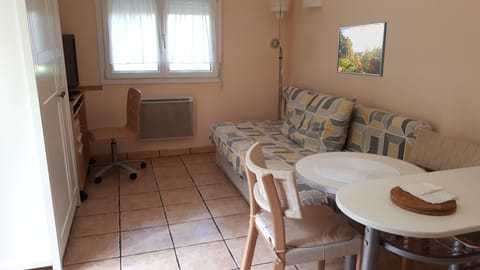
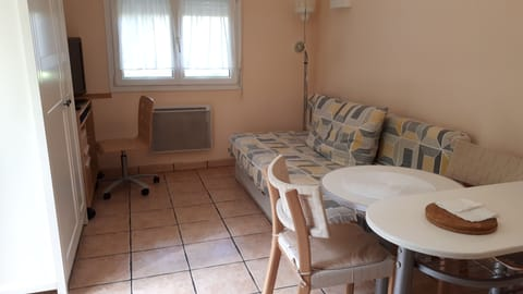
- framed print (359, 50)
